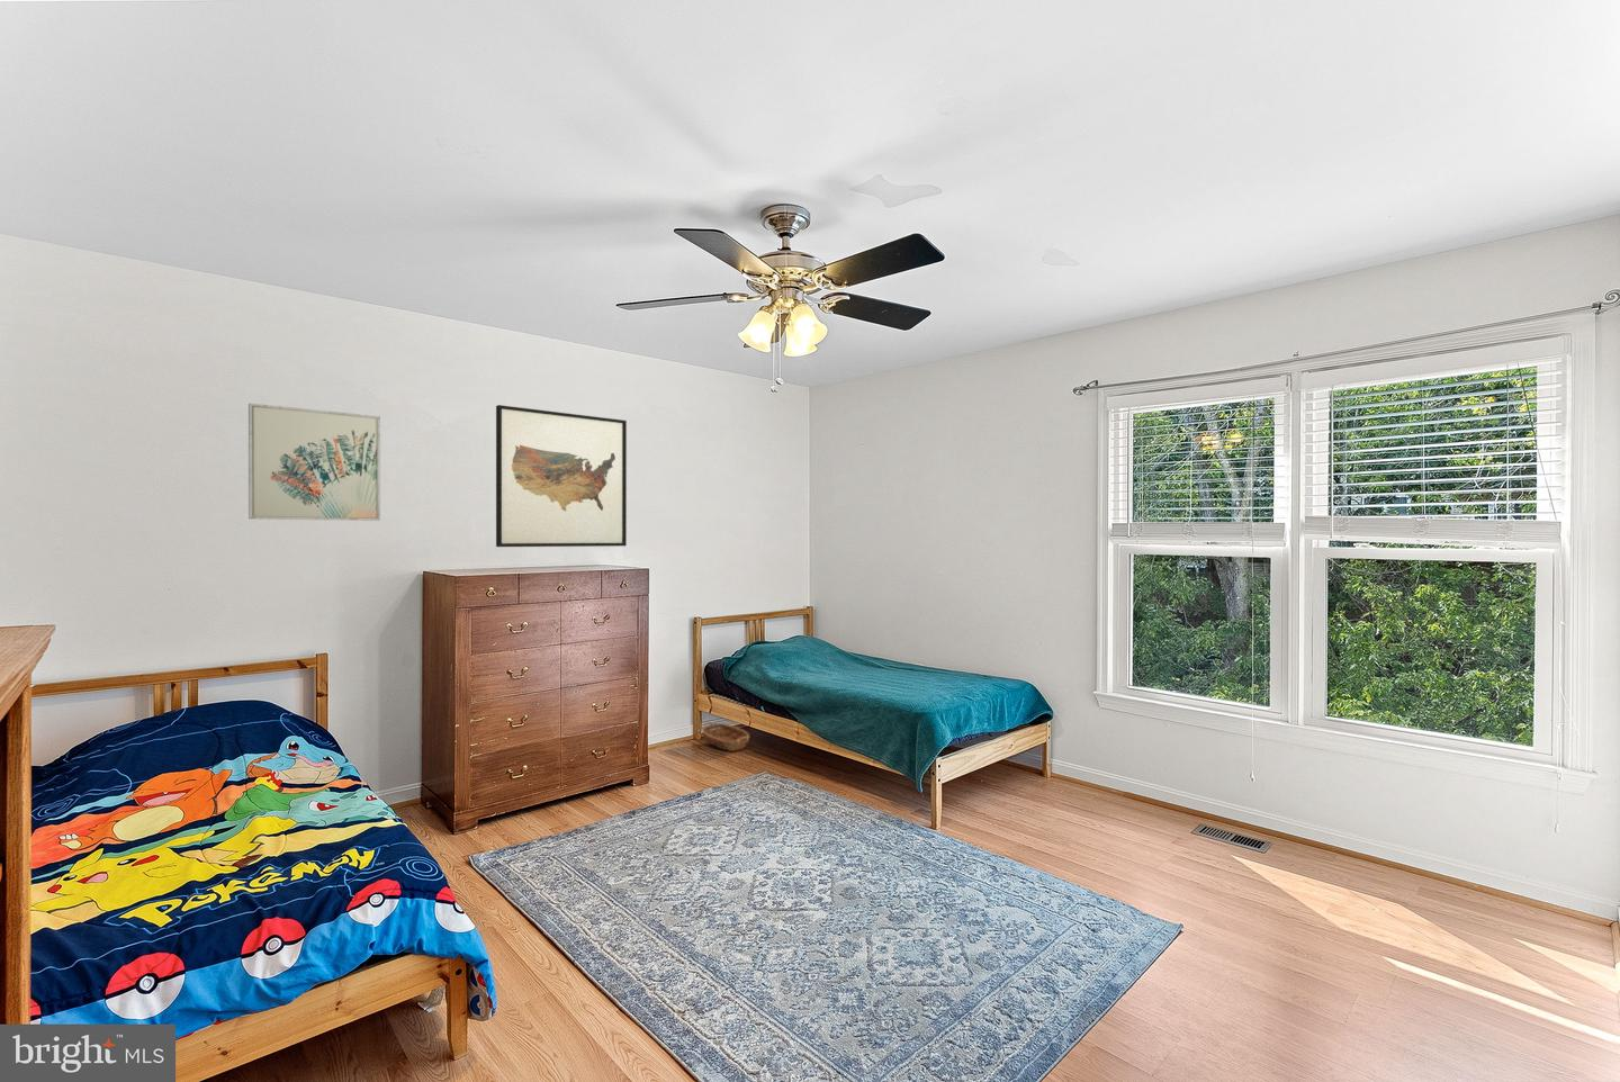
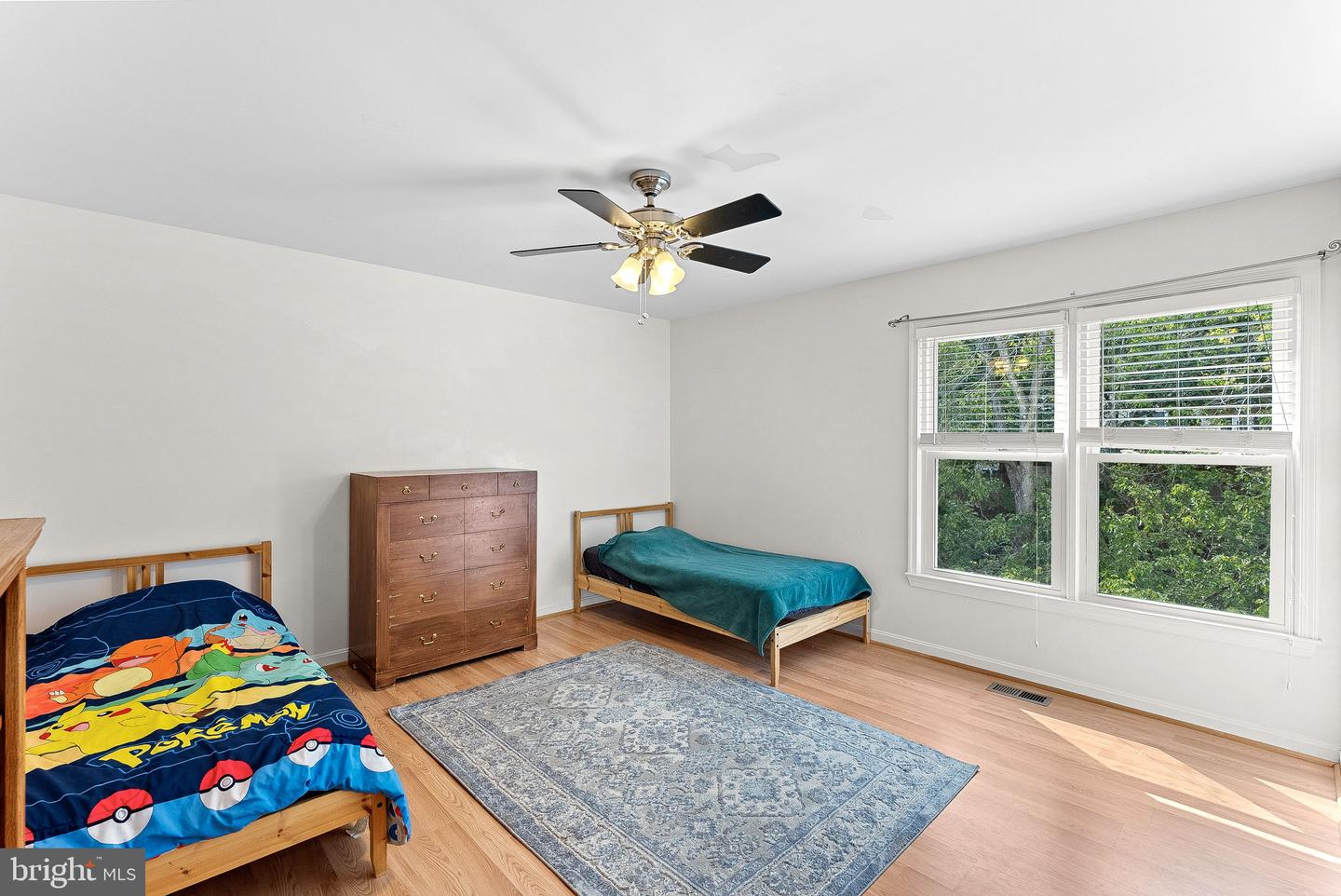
- wall art (318, 465)
- wall art (564, 479)
- basket (725, 733)
